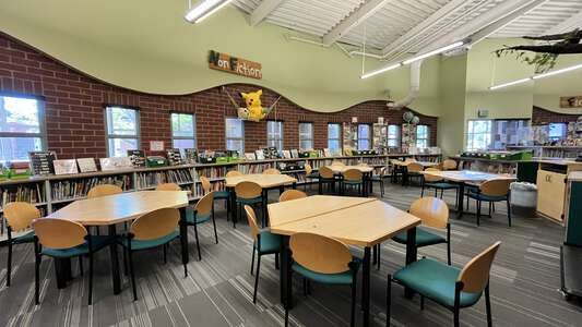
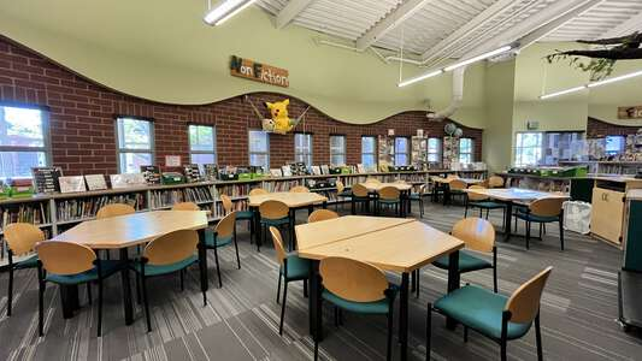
- trash can (523, 202)
